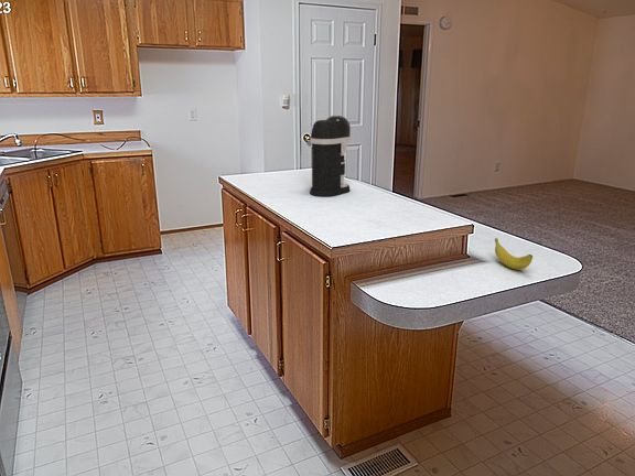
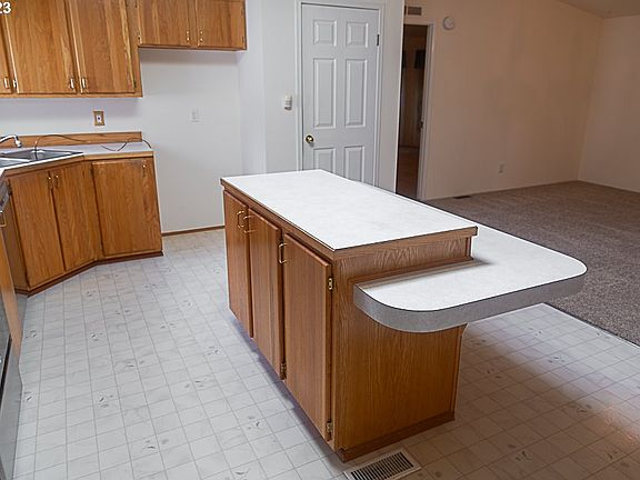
- coffee maker (330, 154)
- banana (510, 256)
